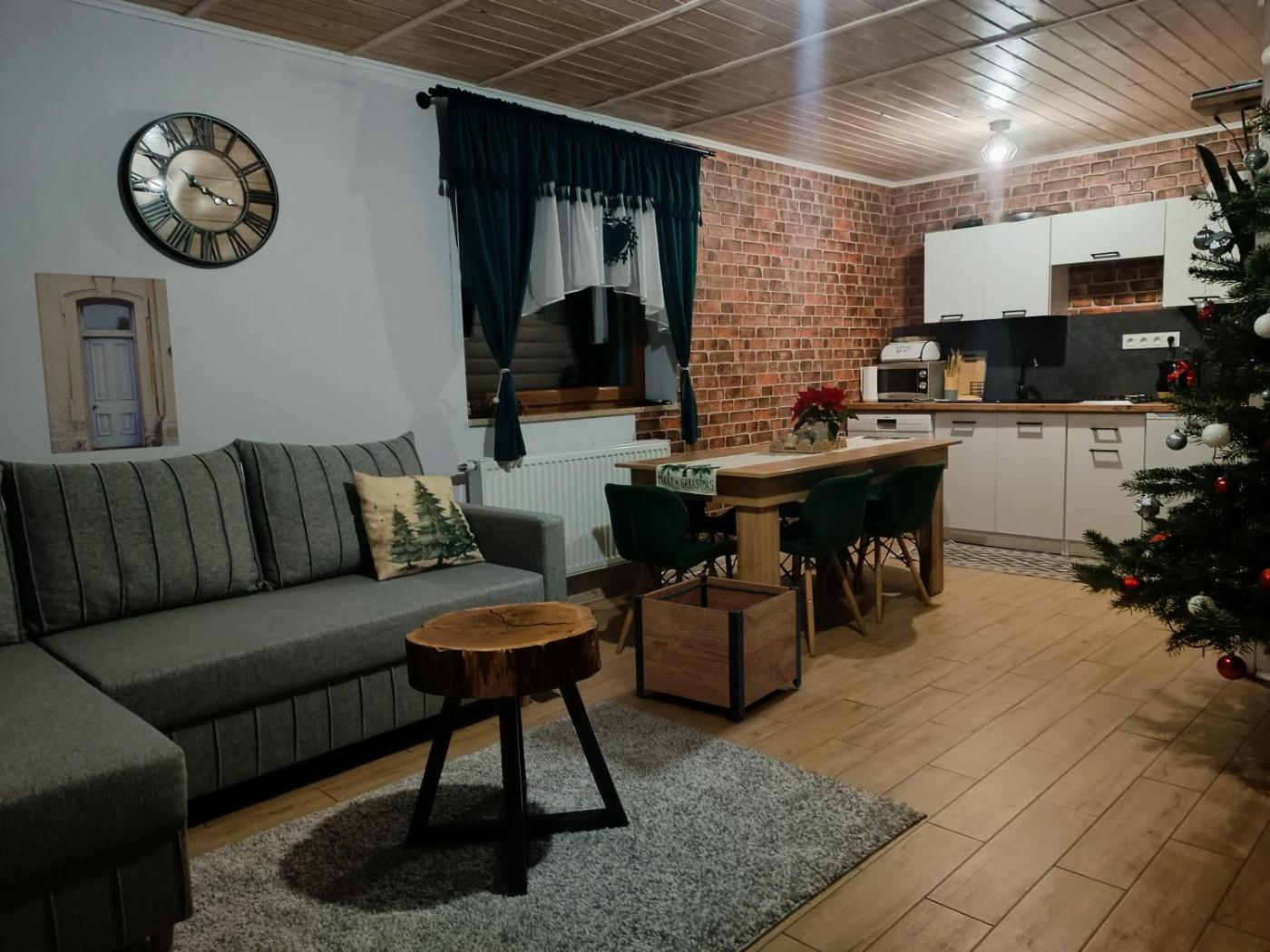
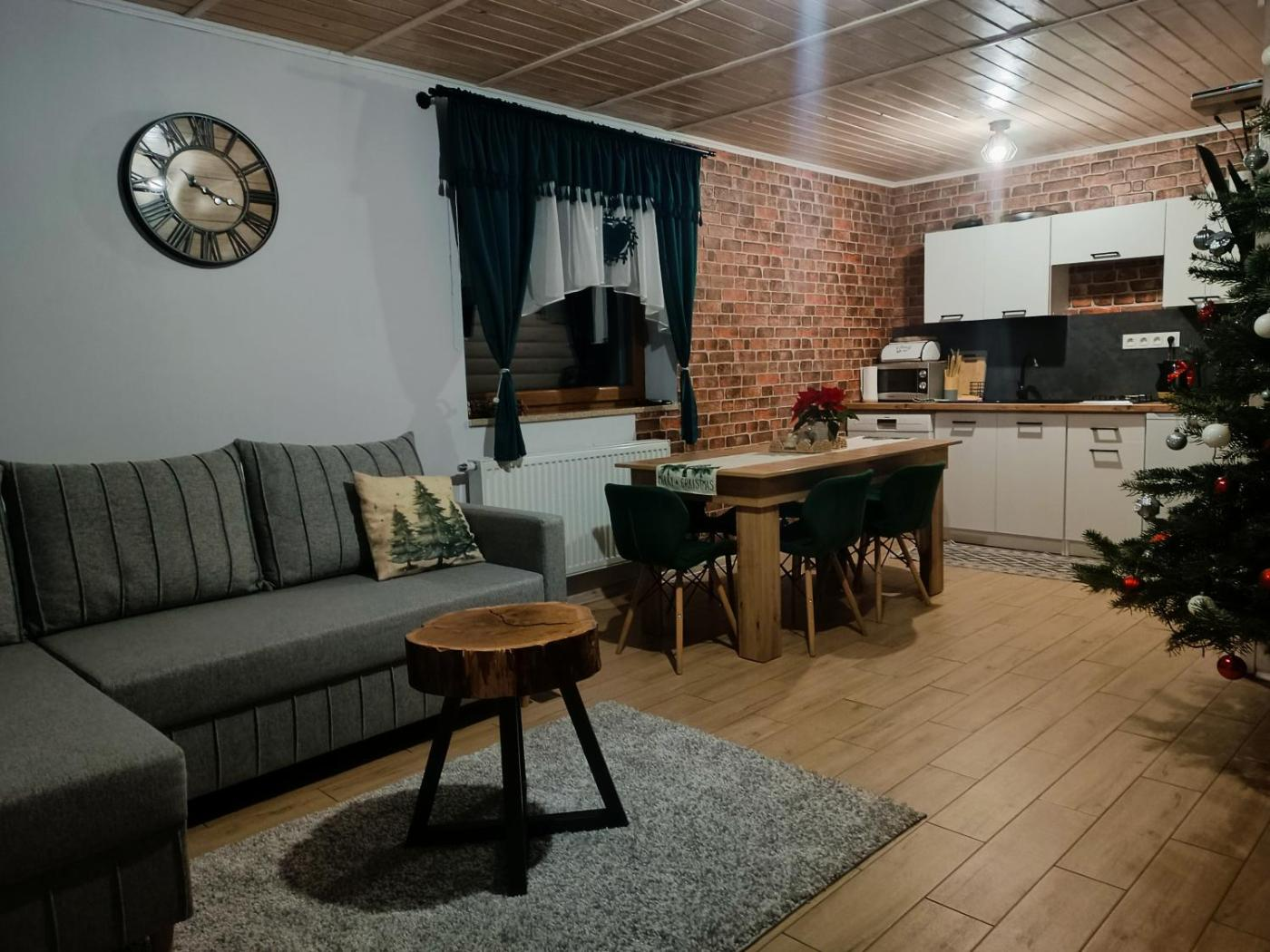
- planter (718, 642)
- wall art (110, 364)
